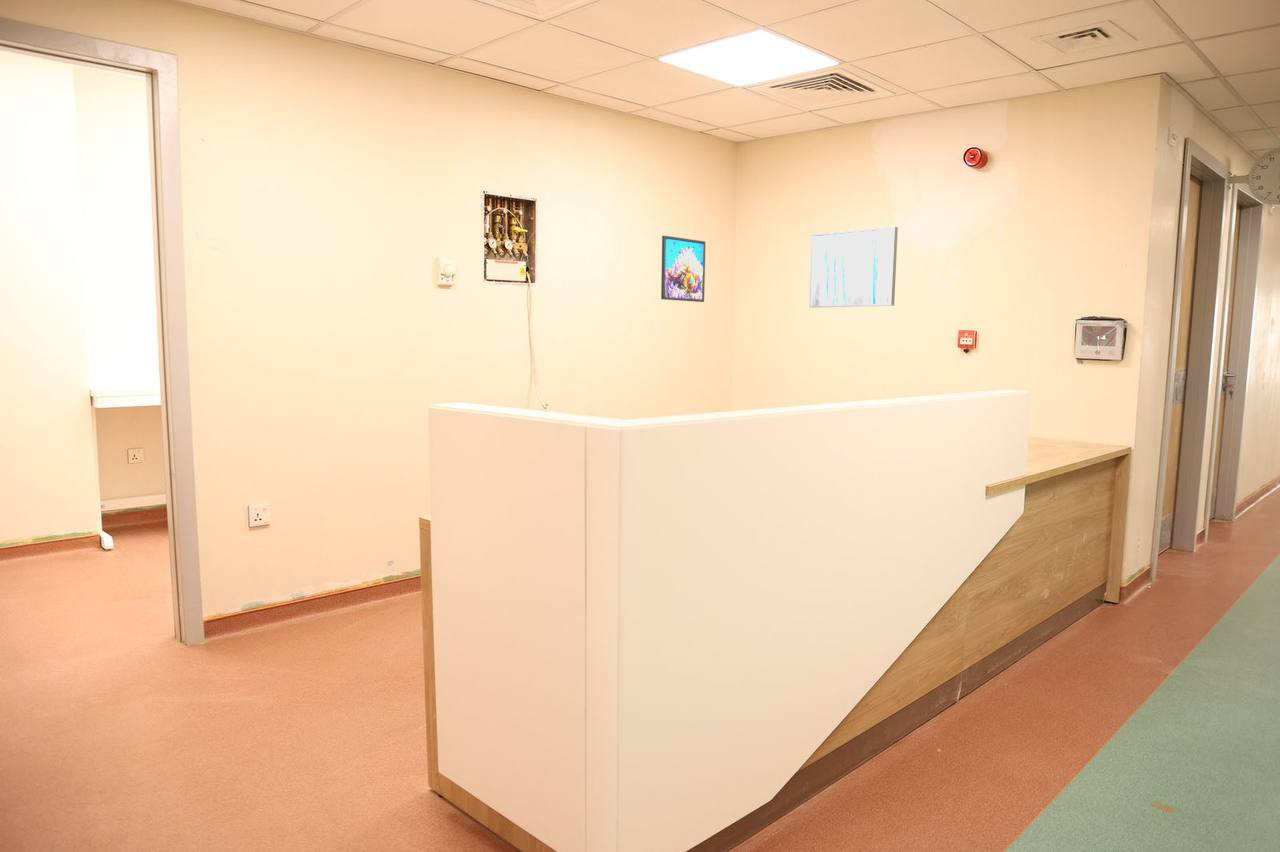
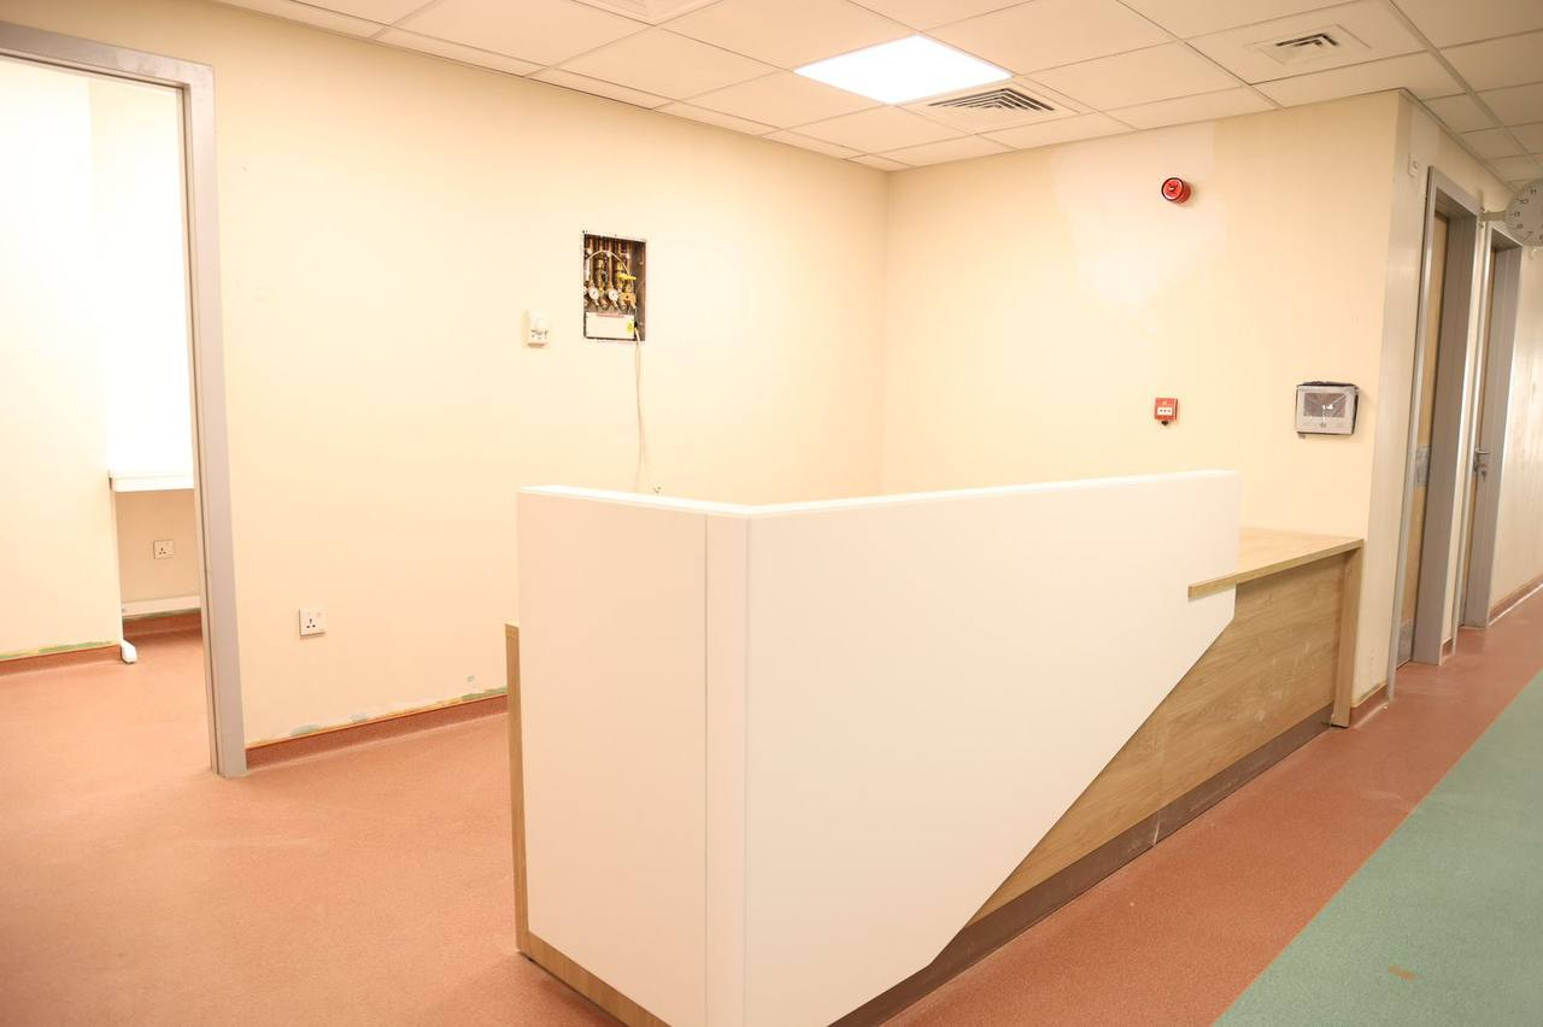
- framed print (683, 269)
- wall art (851, 268)
